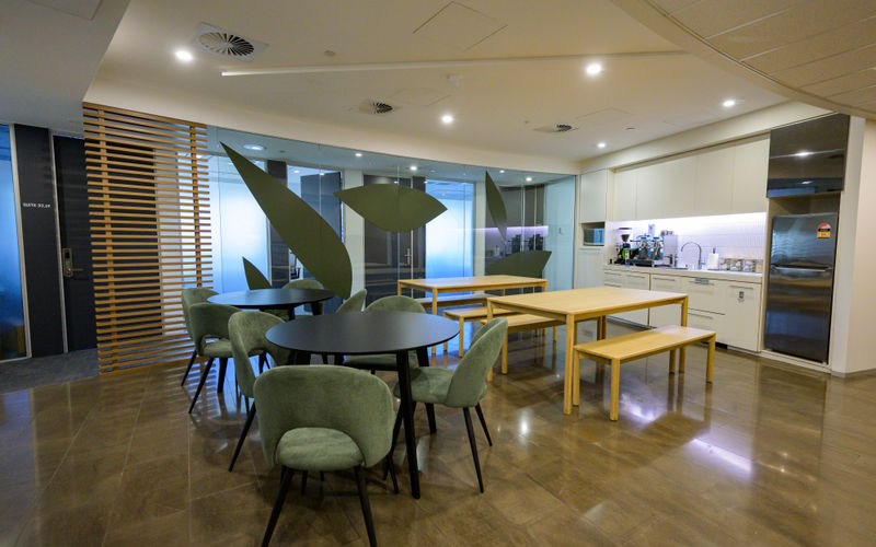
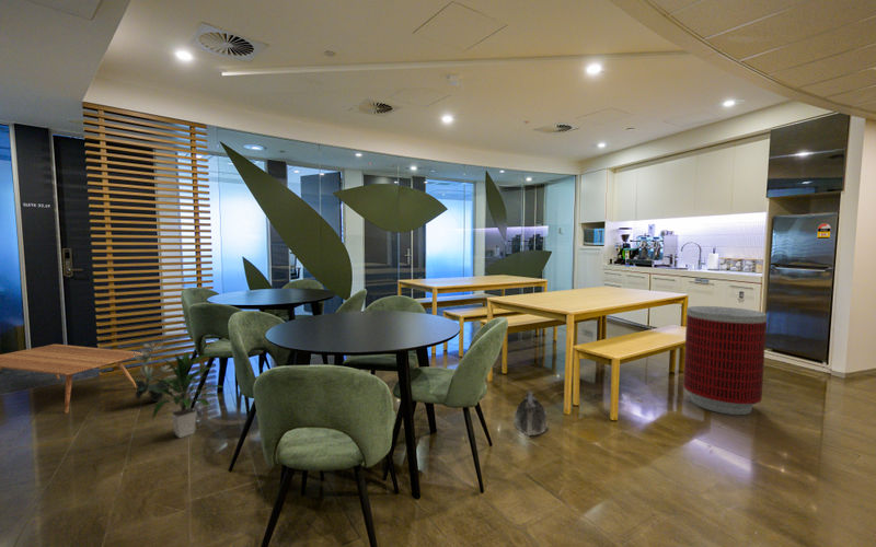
+ coffee table (60, 374)
+ indoor plant (184, 392)
+ saddlebag (530, 411)
+ trash can (722, 358)
+ decorative plant (150, 373)
